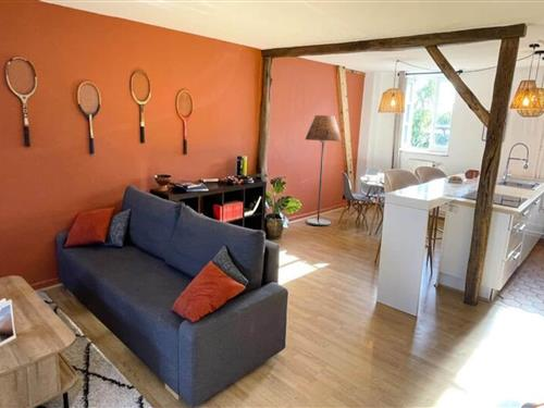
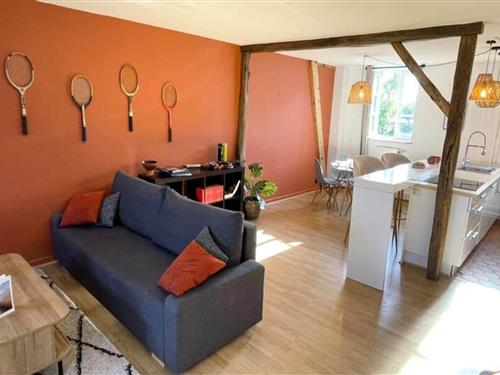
- floor lamp (321, 170)
